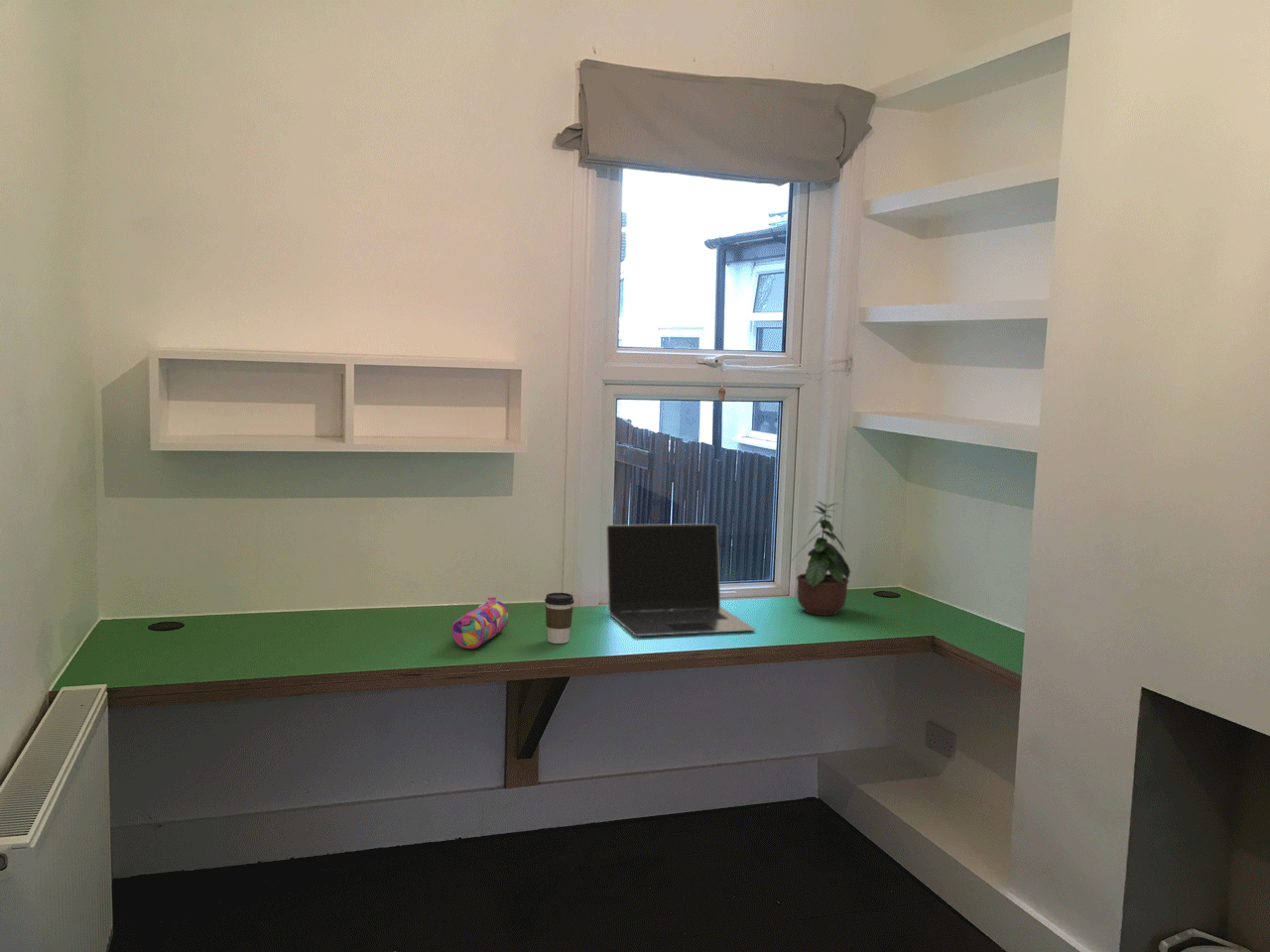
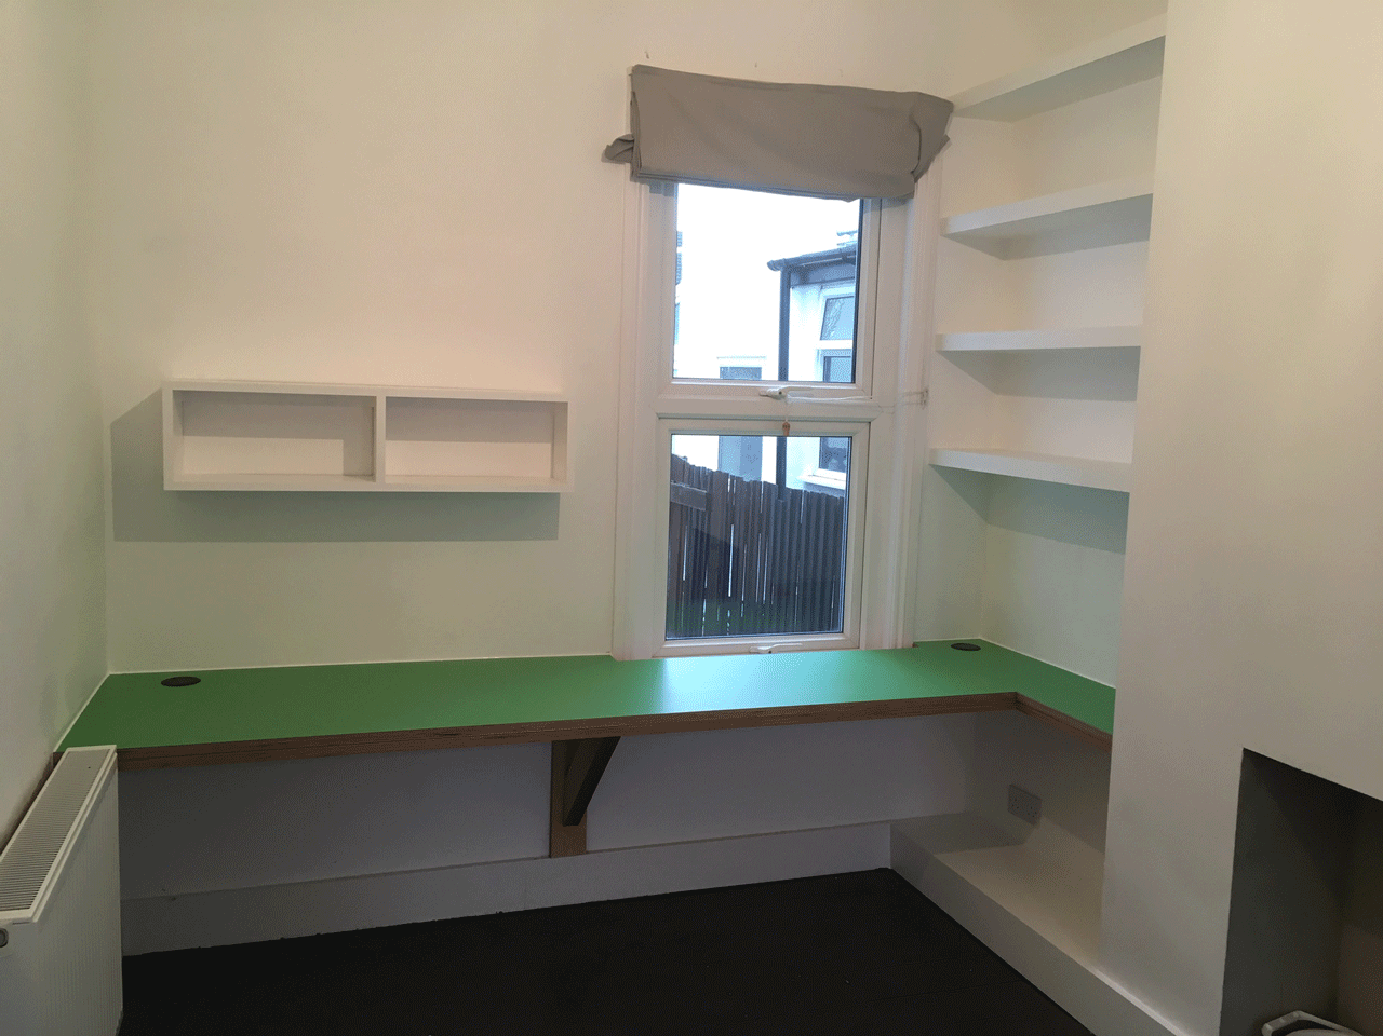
- potted plant (820, 553)
- coffee cup (559, 618)
- laptop (679, 576)
- pencil case (480, 622)
